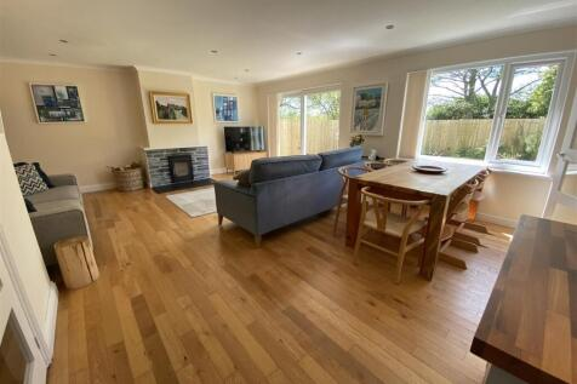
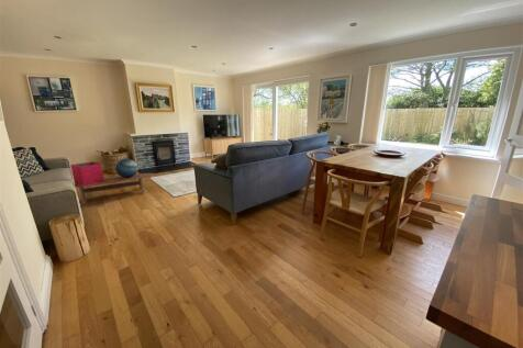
+ coffee table (113, 188)
+ storage bin (88, 172)
+ decorative globe (126, 168)
